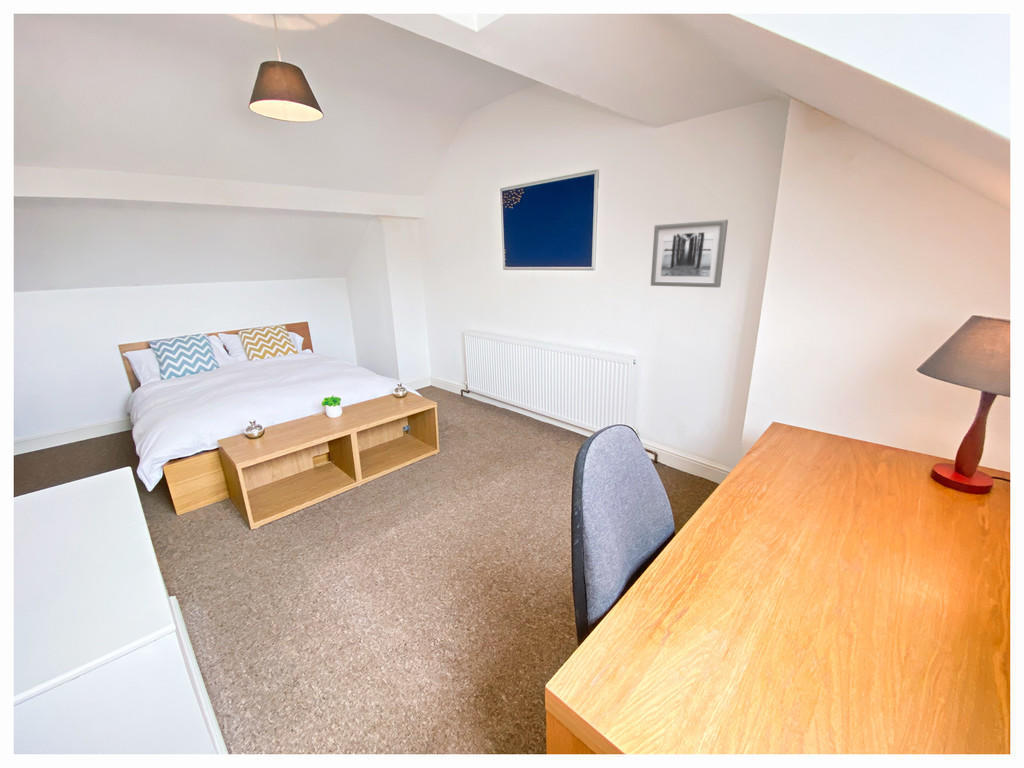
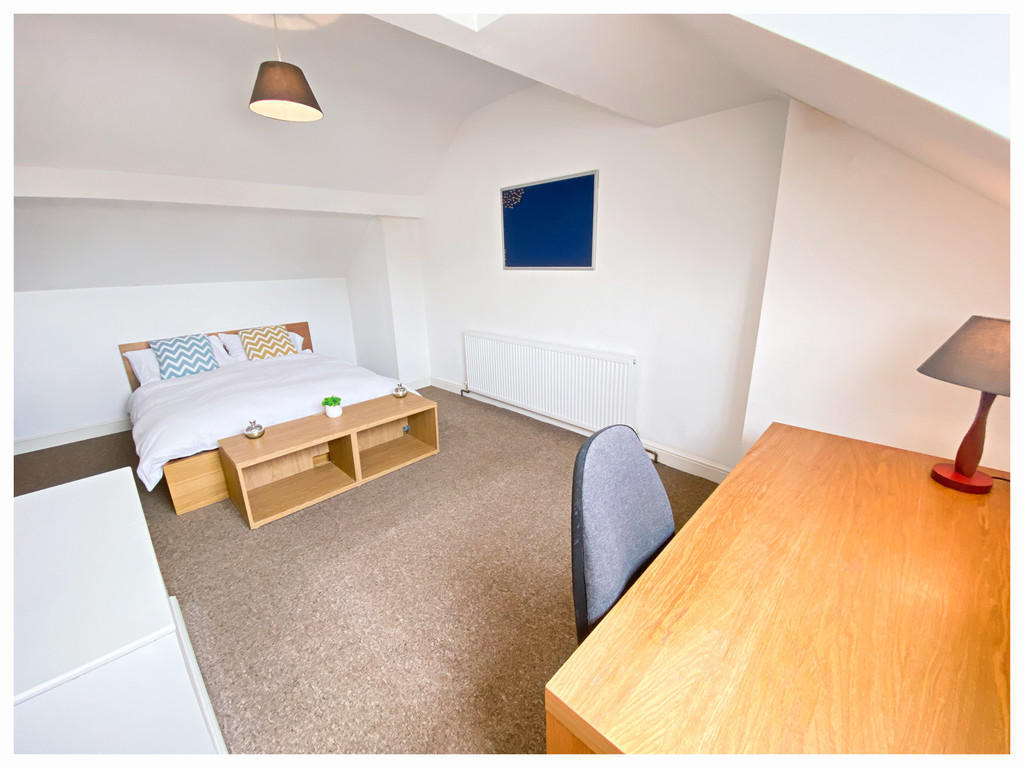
- wall art (686, 255)
